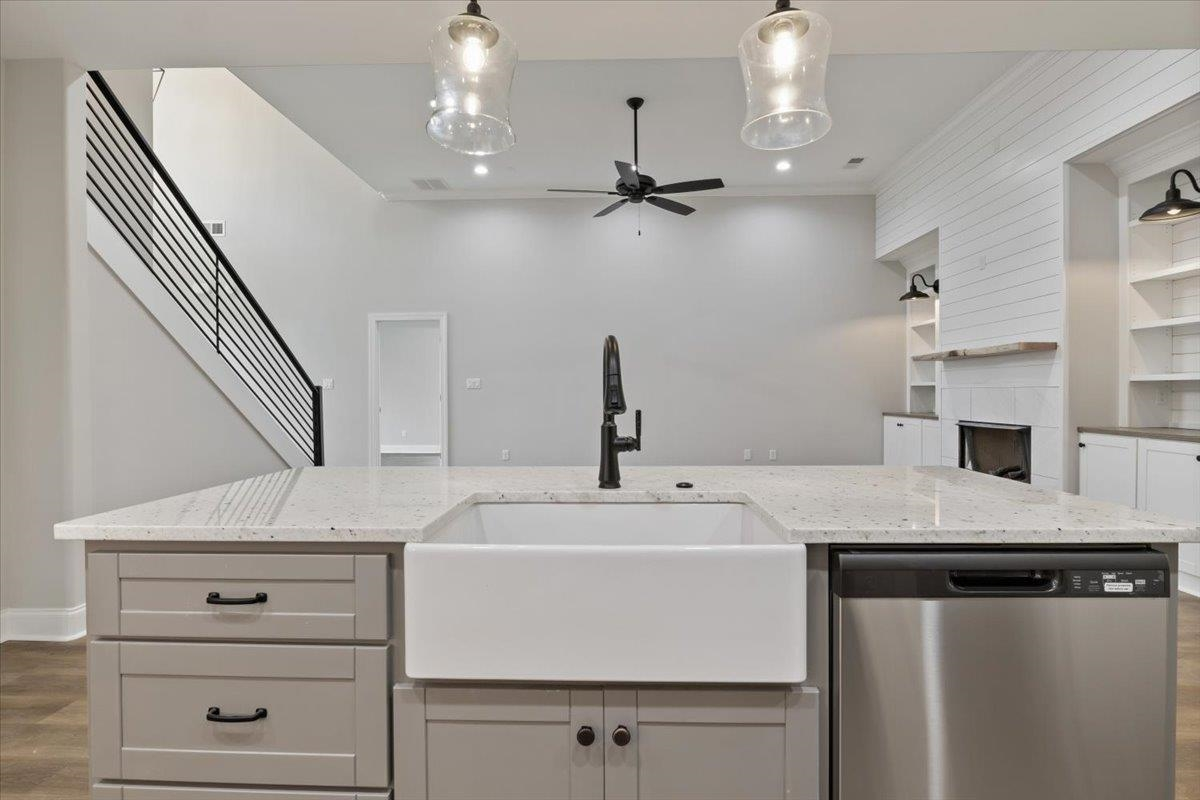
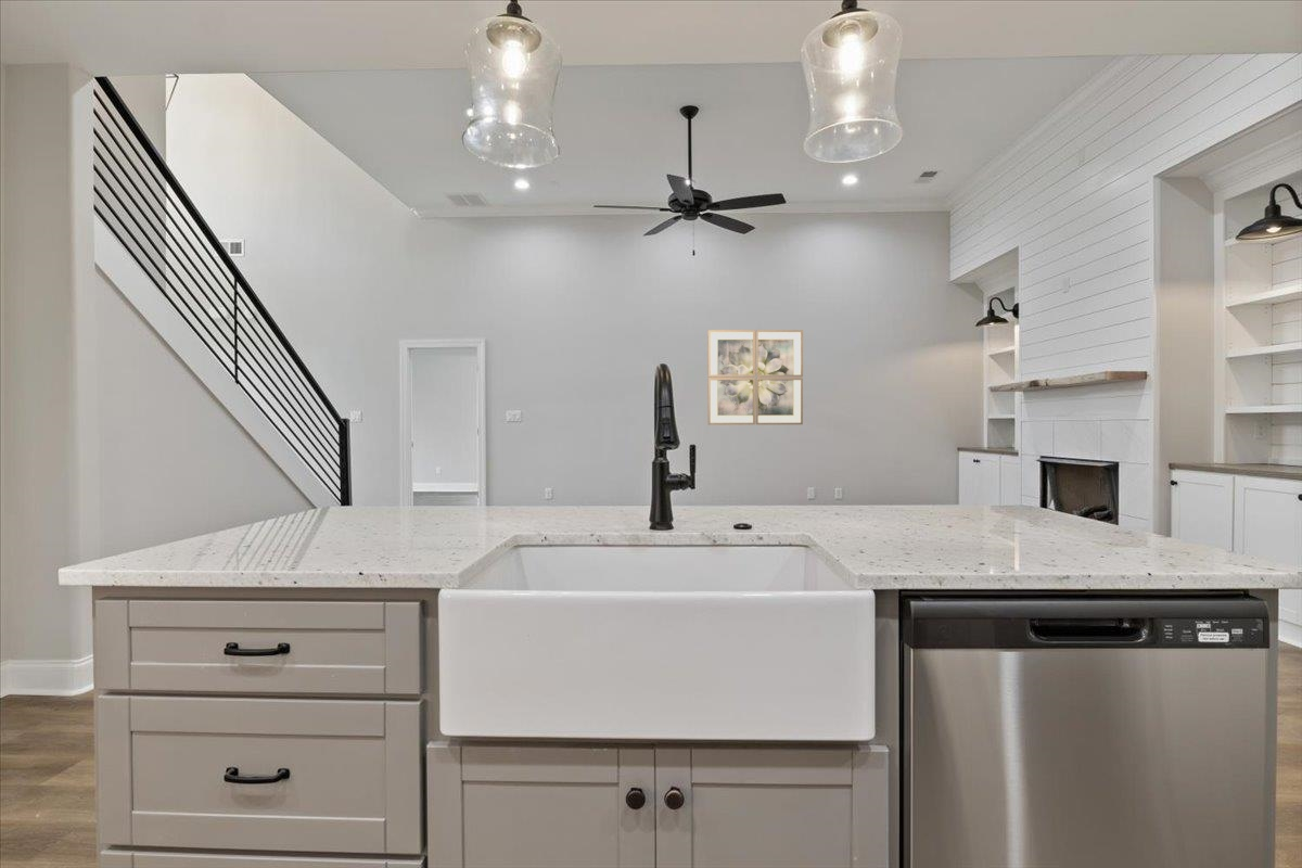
+ wall art (754, 378)
